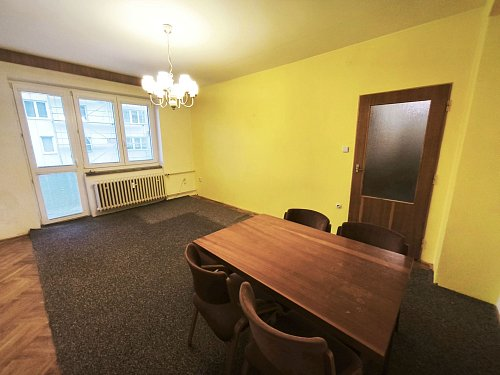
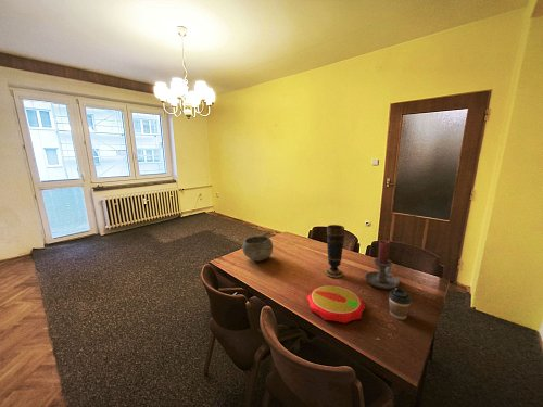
+ plate (334, 300)
+ vase (334, 250)
+ bowl (257, 247)
+ coffee cup (399, 303)
+ candle holder (384, 259)
